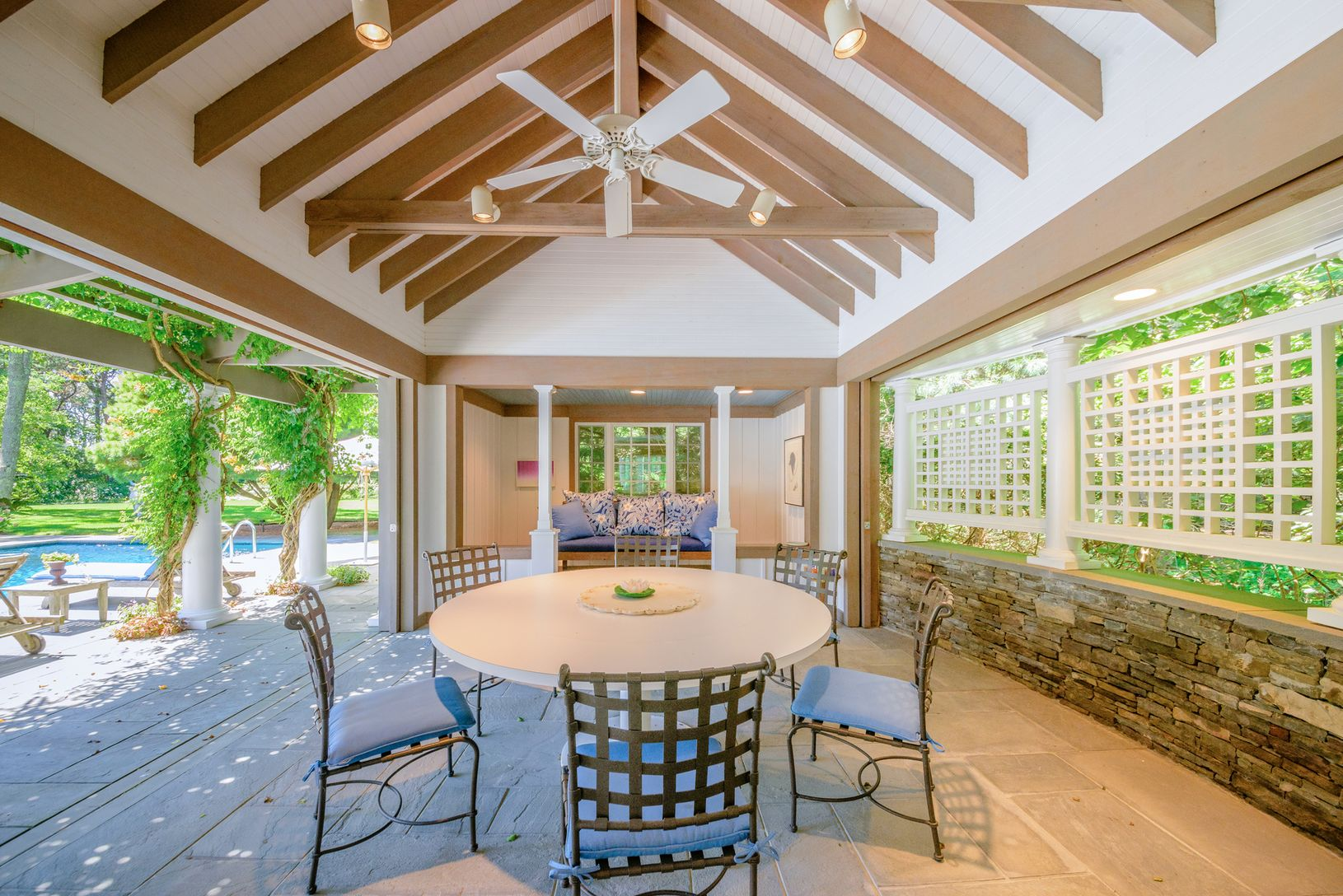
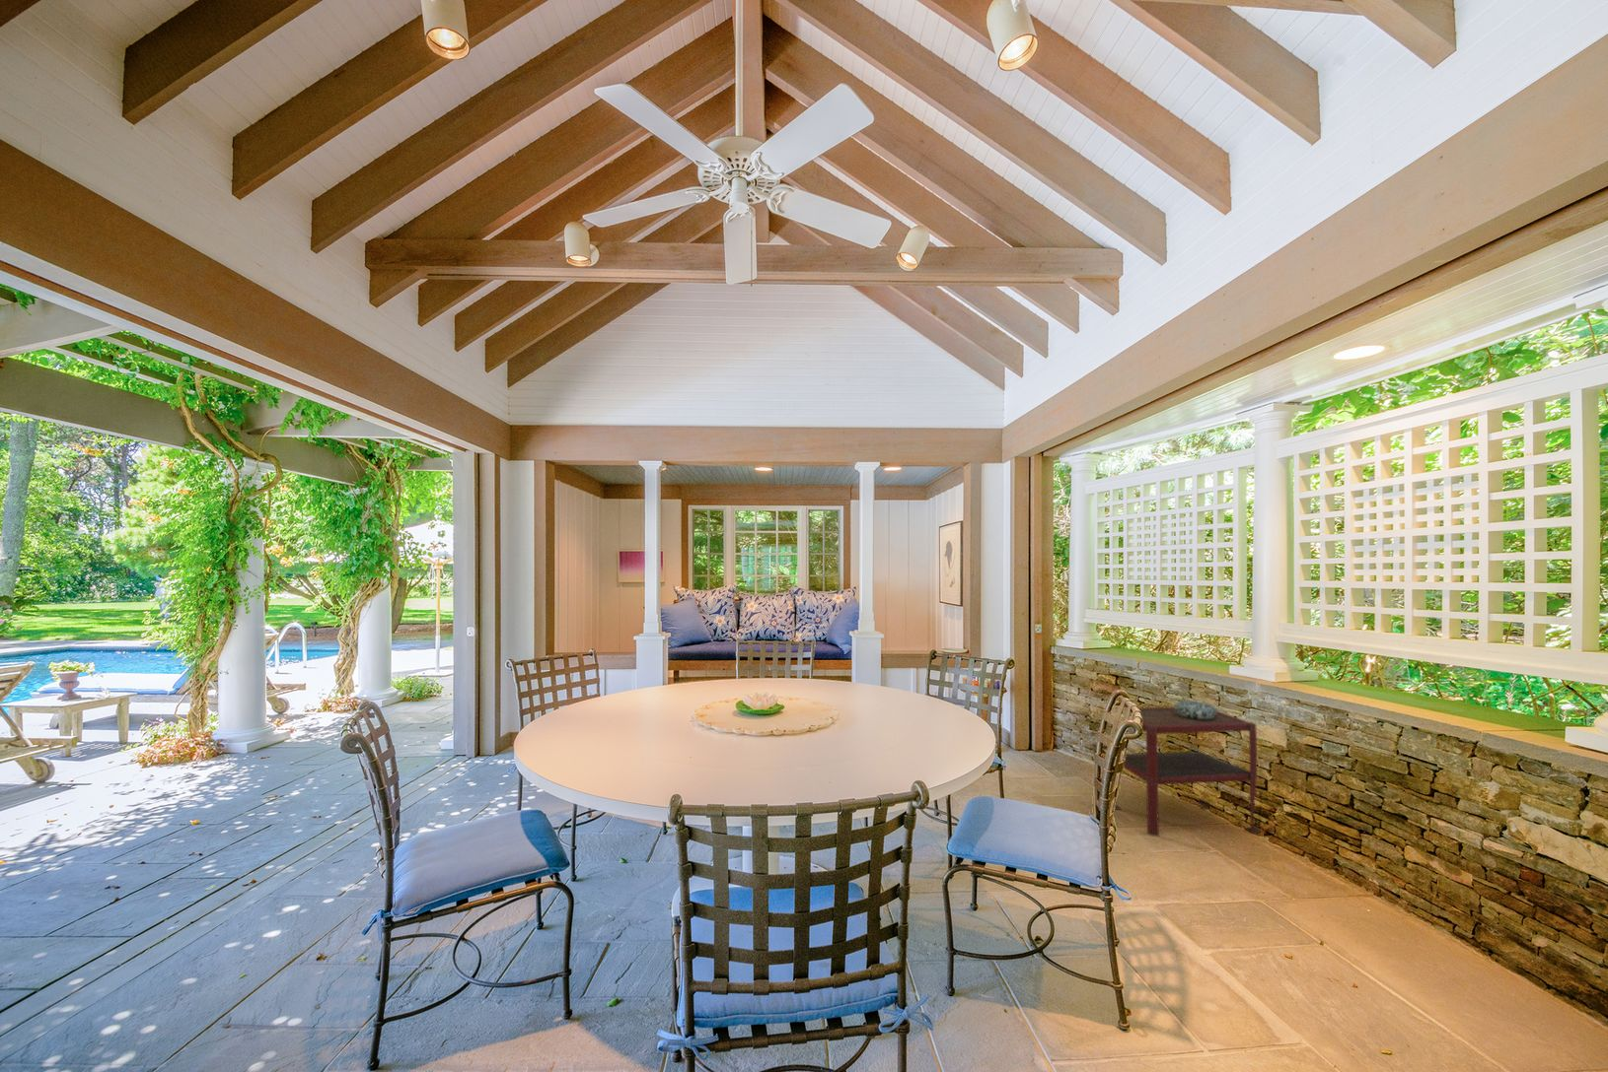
+ side table (1179, 767)
+ decorative bowl (1196, 709)
